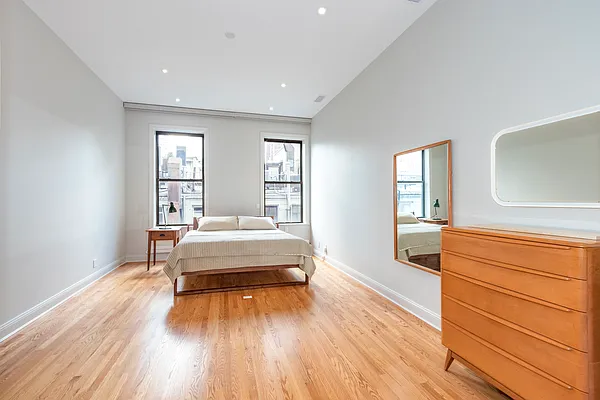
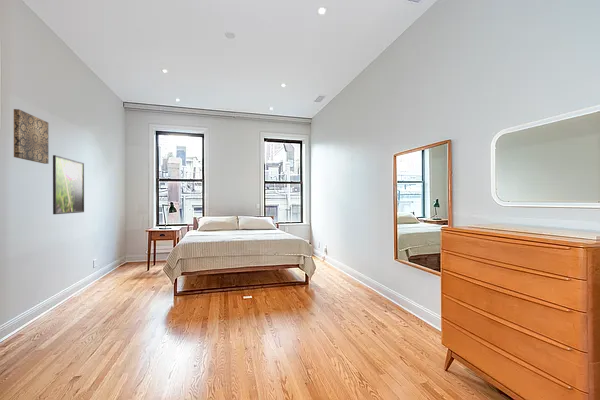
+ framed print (70, 186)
+ wall art (32, 138)
